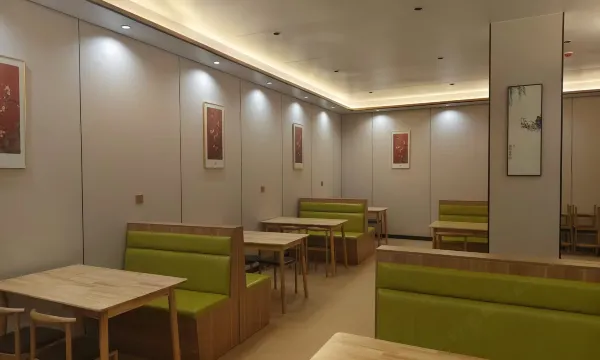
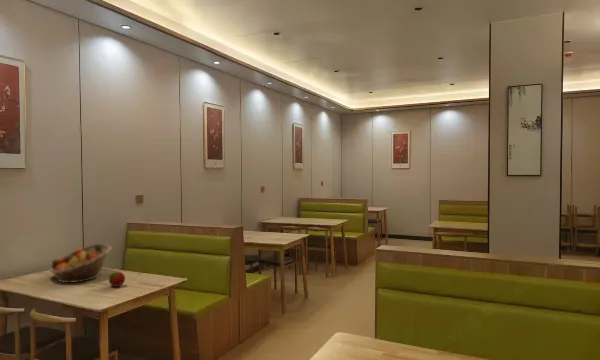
+ fruit basket (81, 262)
+ fruit (116, 278)
